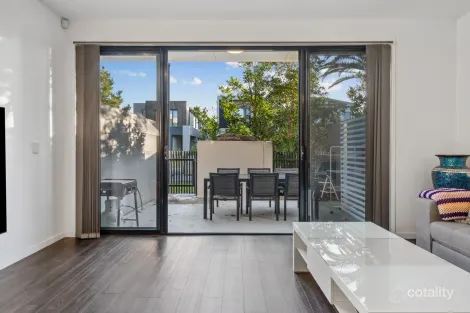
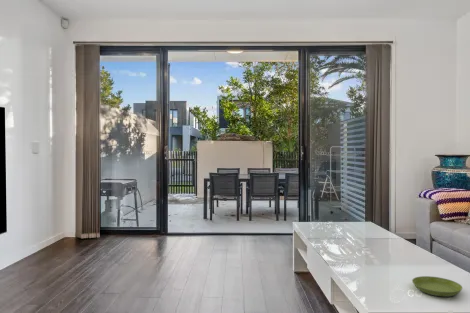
+ saucer (436, 286)
